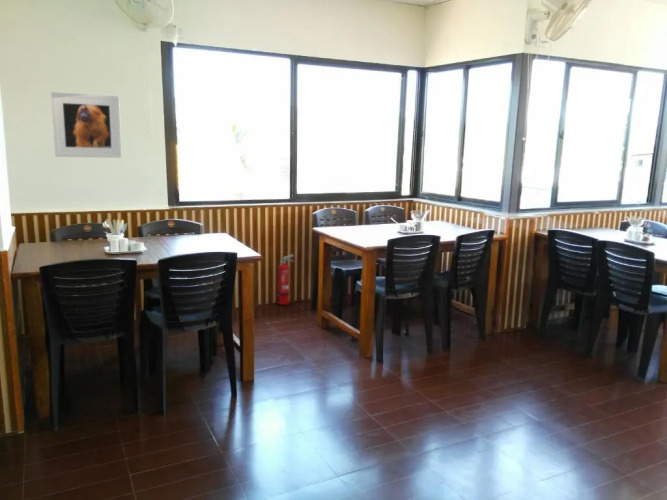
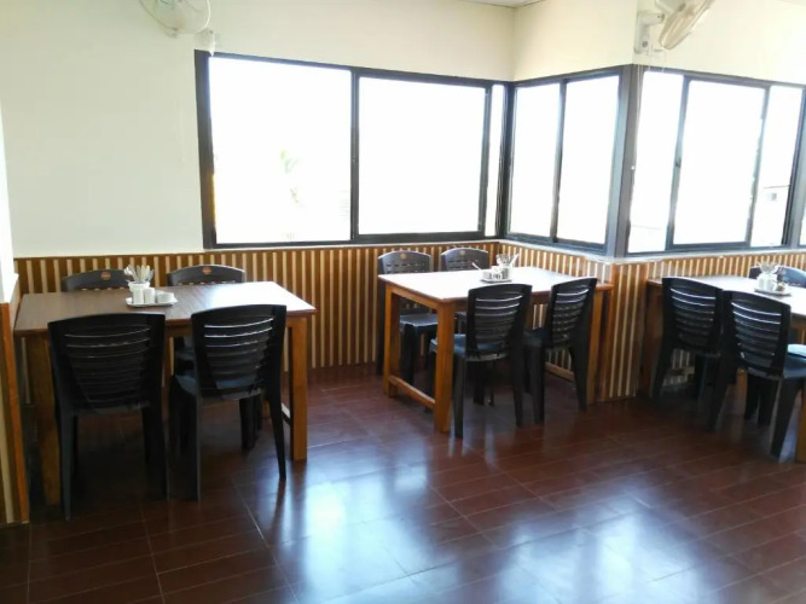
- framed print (87, 126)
- fire extinguisher (285, 279)
